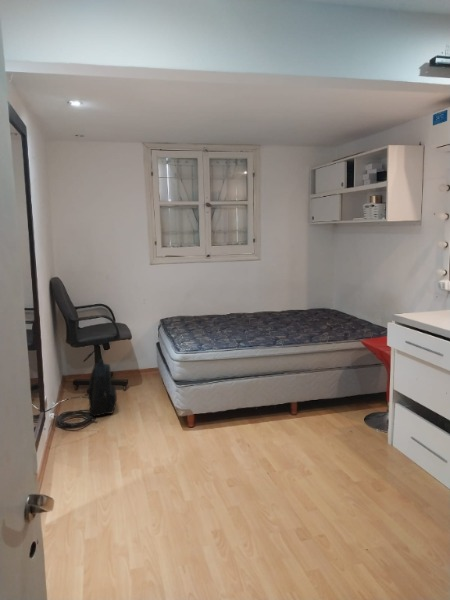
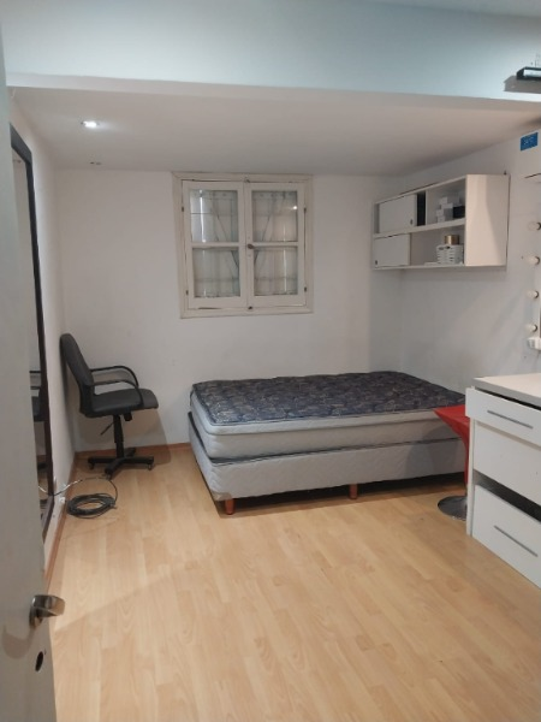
- backpack (102, 385)
